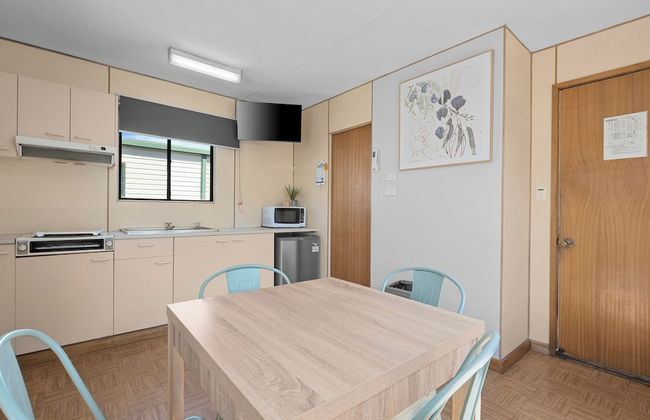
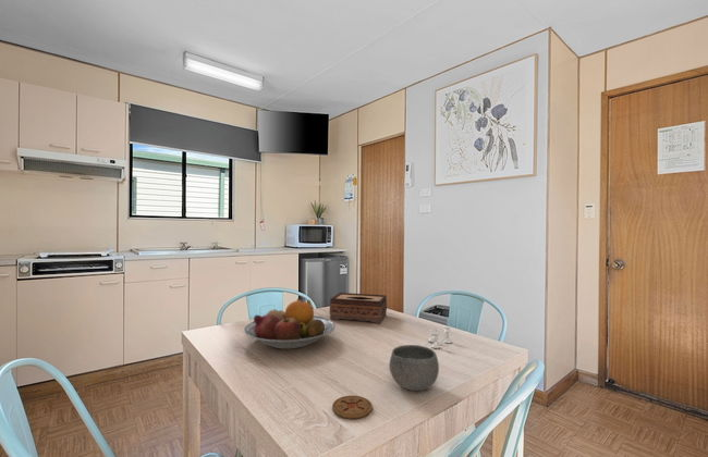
+ fruit bowl (290, 322)
+ salt and pepper shaker set (437, 334)
+ coaster (352, 406)
+ tissue box (358, 307)
+ bowl (413, 369)
